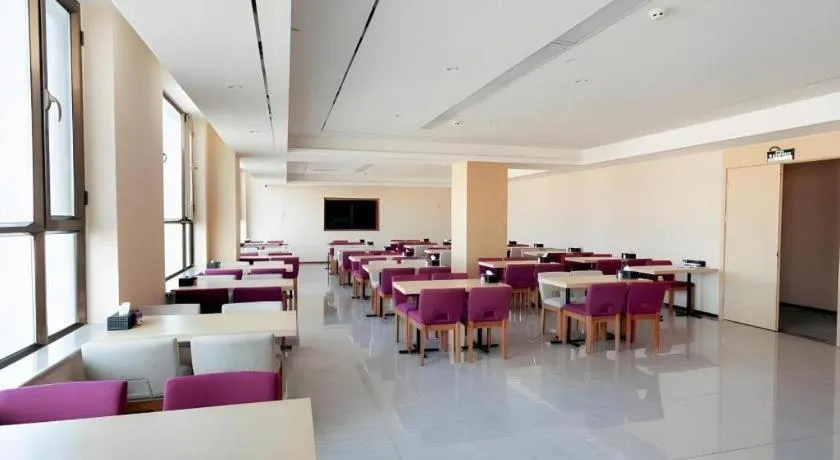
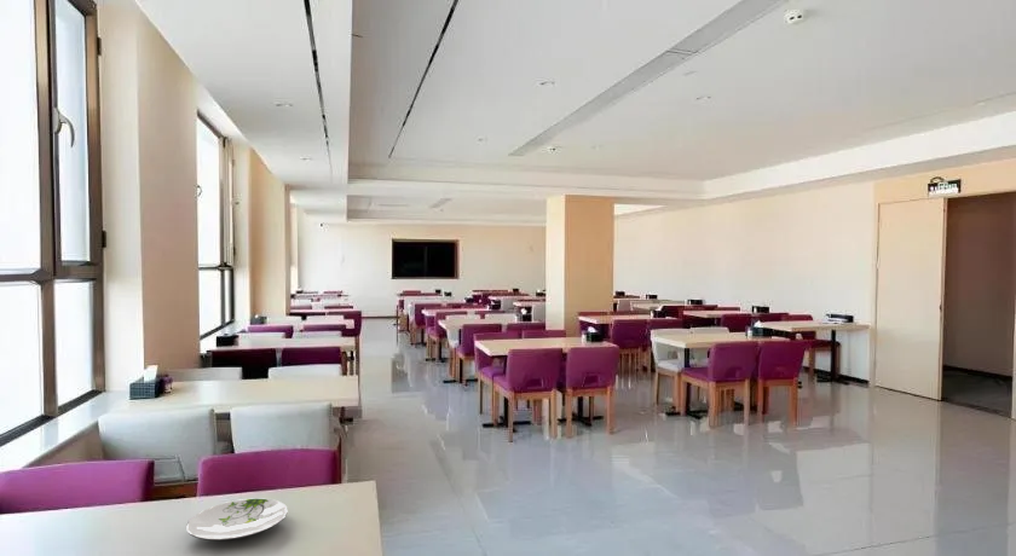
+ plate (238, 522)
